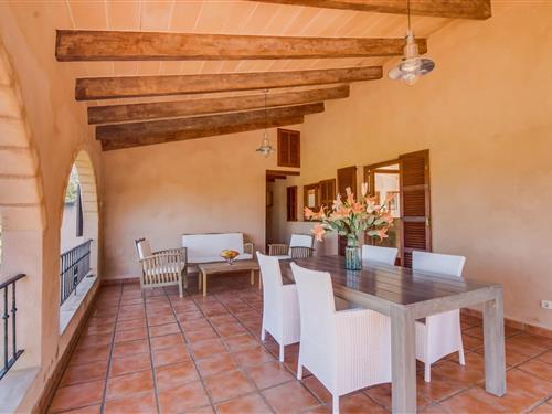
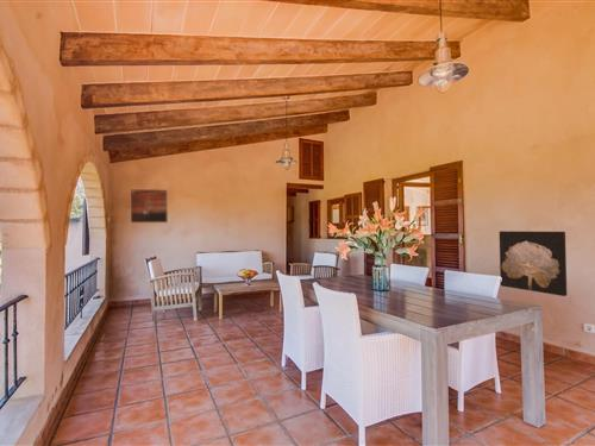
+ wall art (530, 260)
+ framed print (149, 206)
